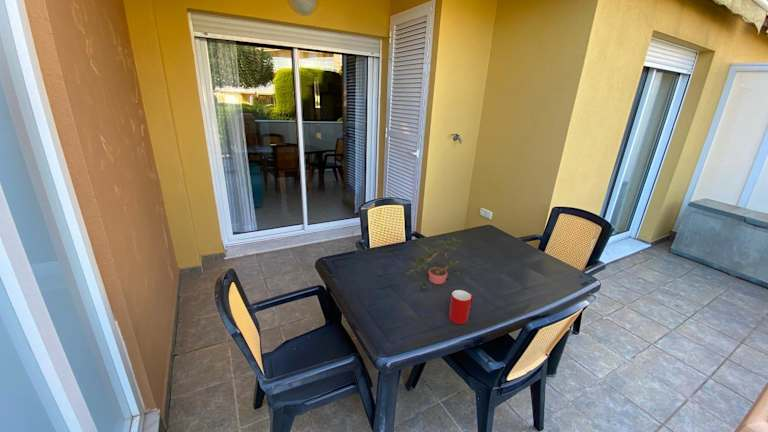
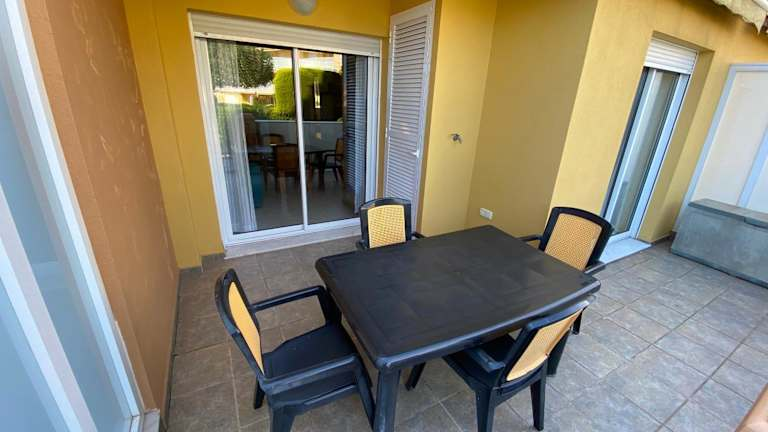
- cup (463, 306)
- potted plant (431, 261)
